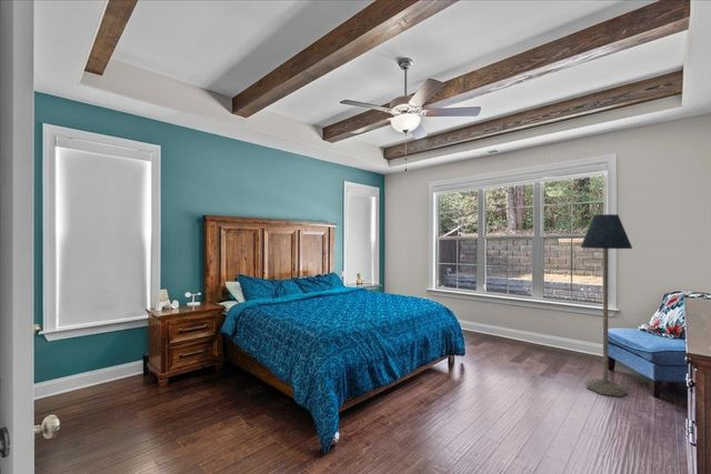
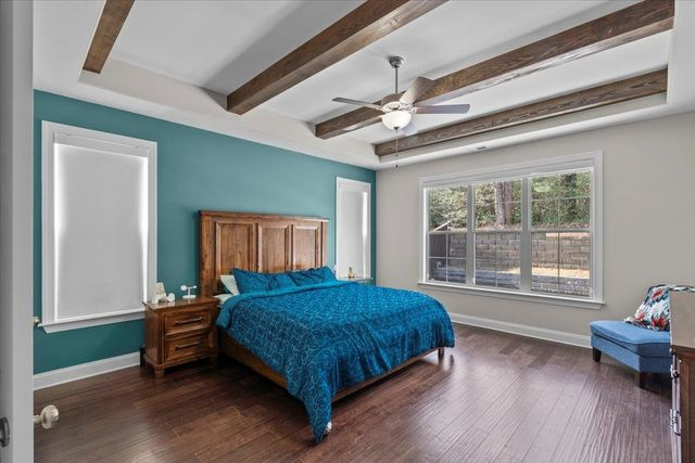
- floor lamp (604, 301)
